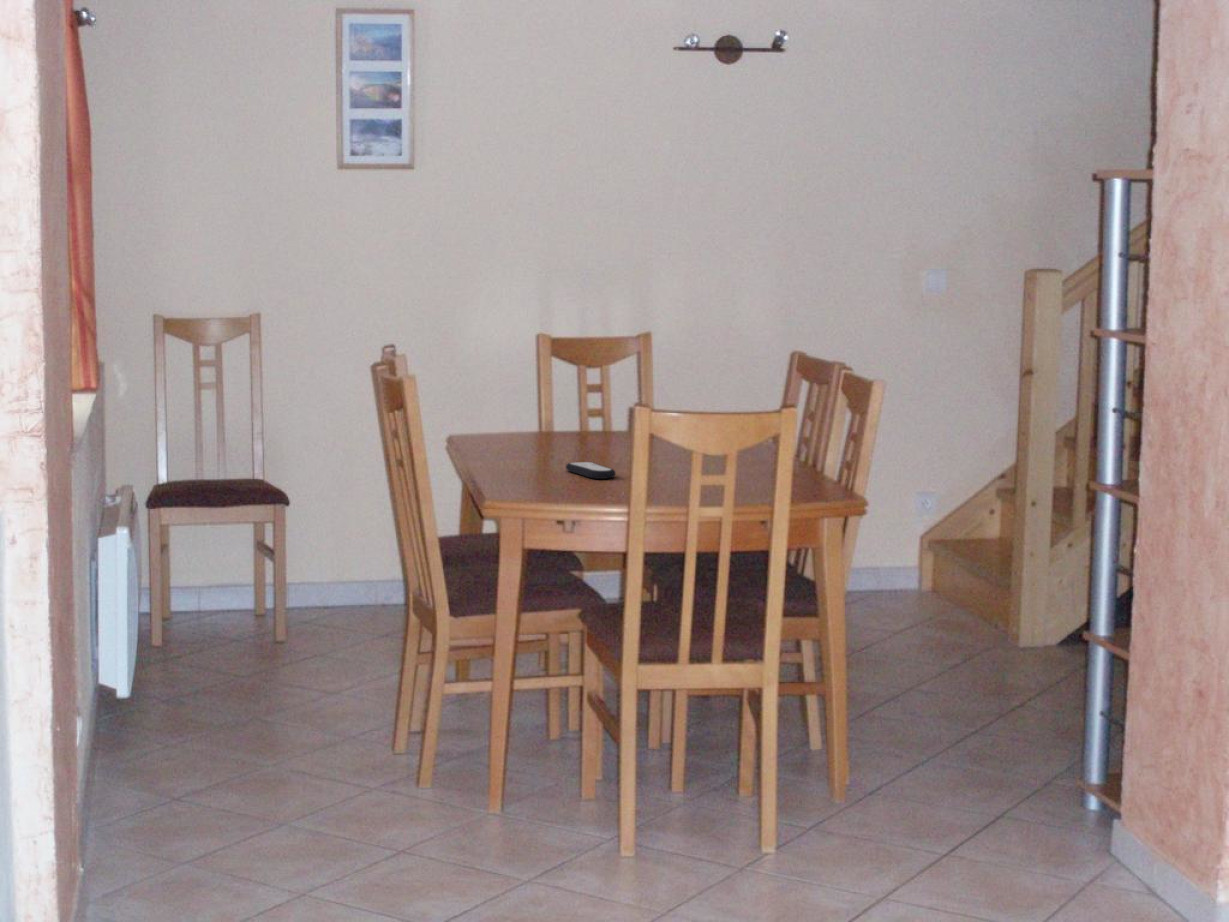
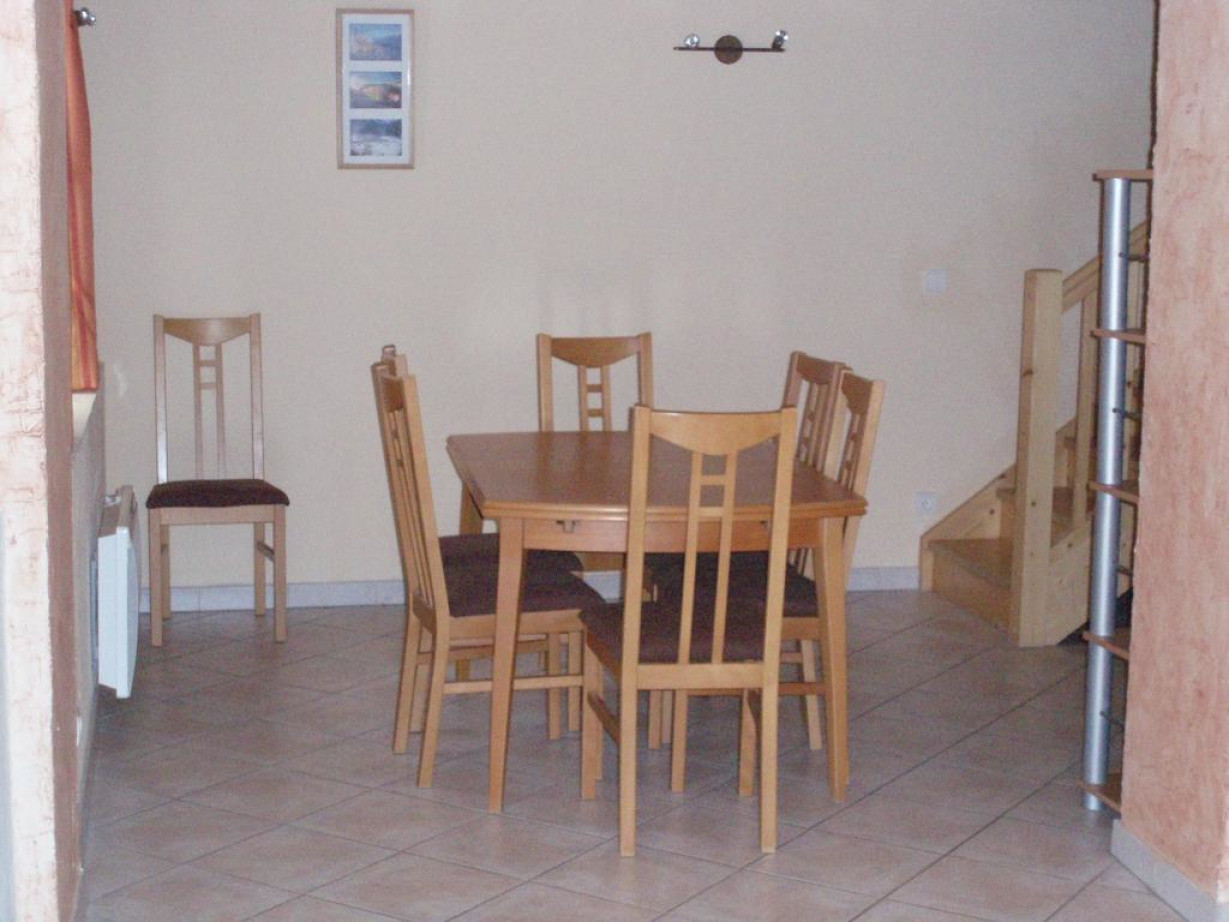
- remote control (591, 469)
